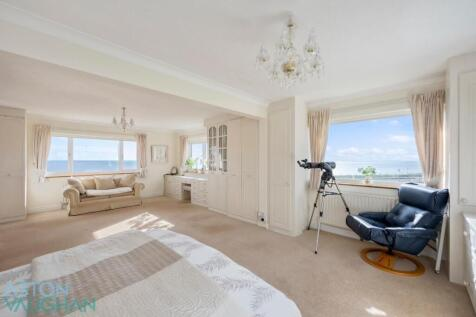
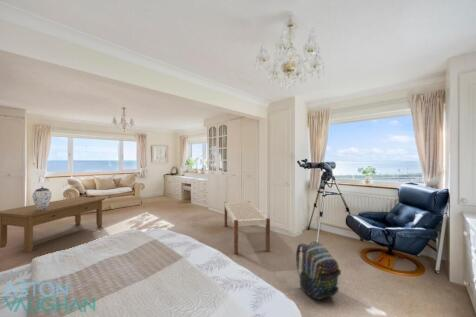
+ bench (243, 222)
+ backpack (316, 269)
+ decorative urn (42, 197)
+ coffee table (57, 219)
